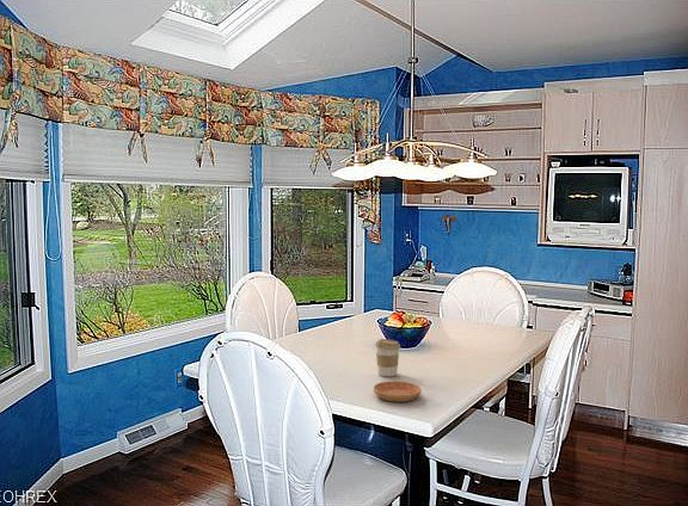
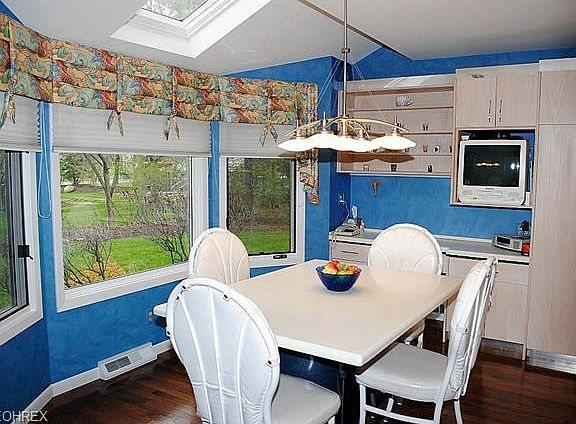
- saucer (397, 391)
- coffee cup (387, 357)
